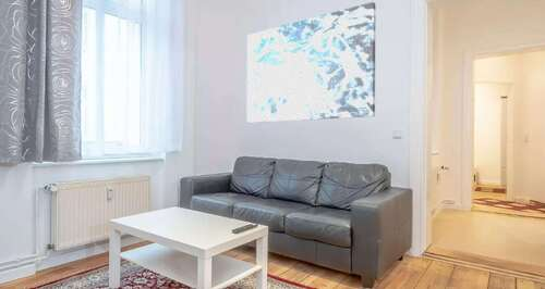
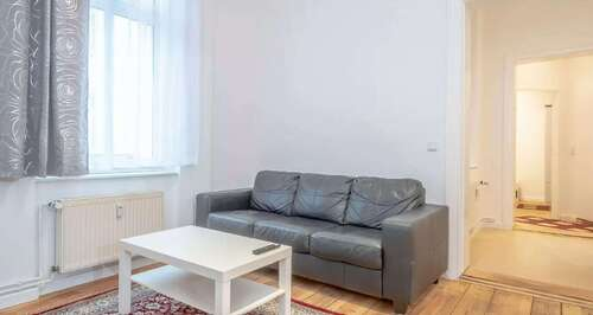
- wall art (303, 70)
